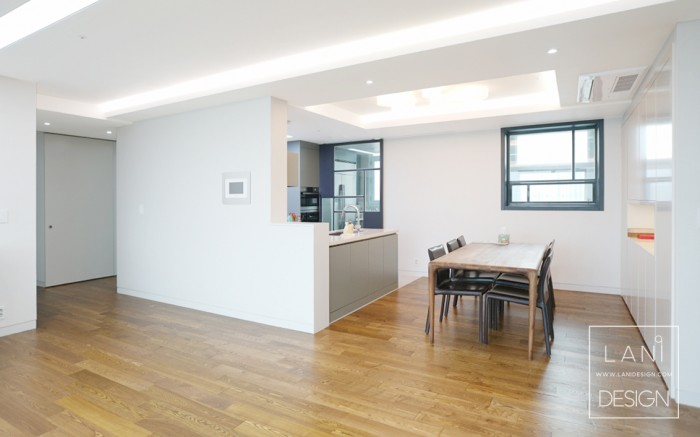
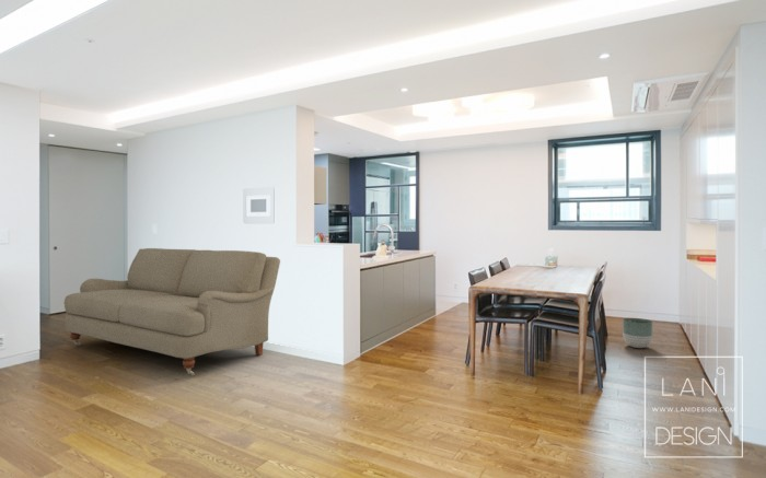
+ planter (637, 334)
+ sofa (170, 299)
